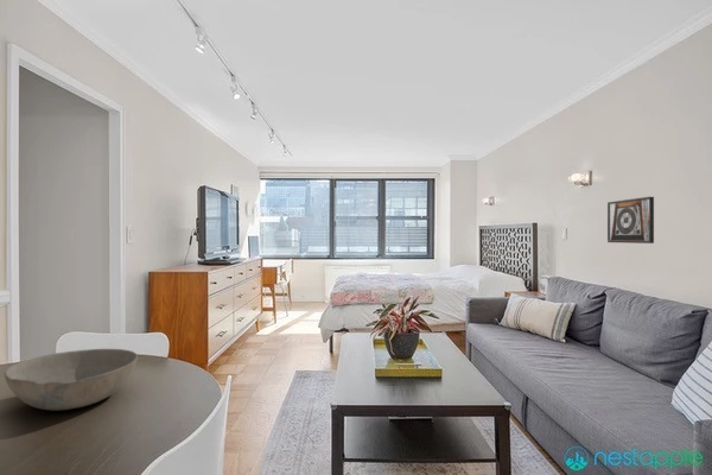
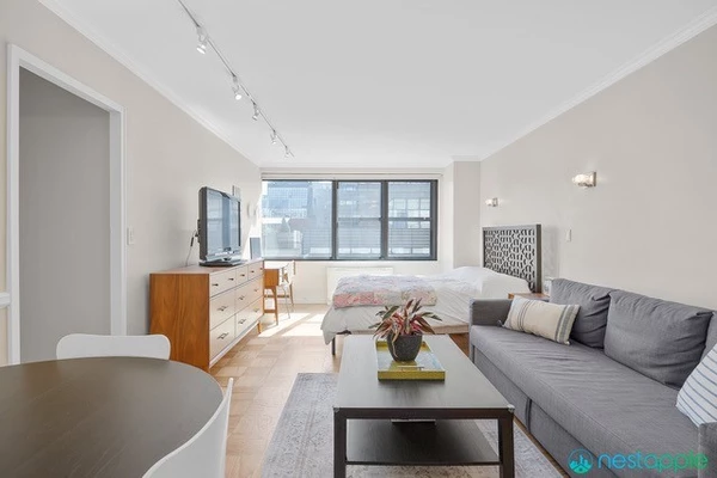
- bowl (76, 379)
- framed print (628, 221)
